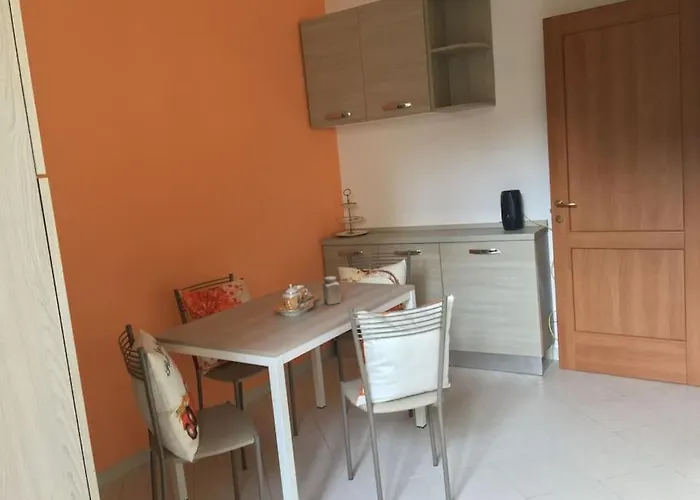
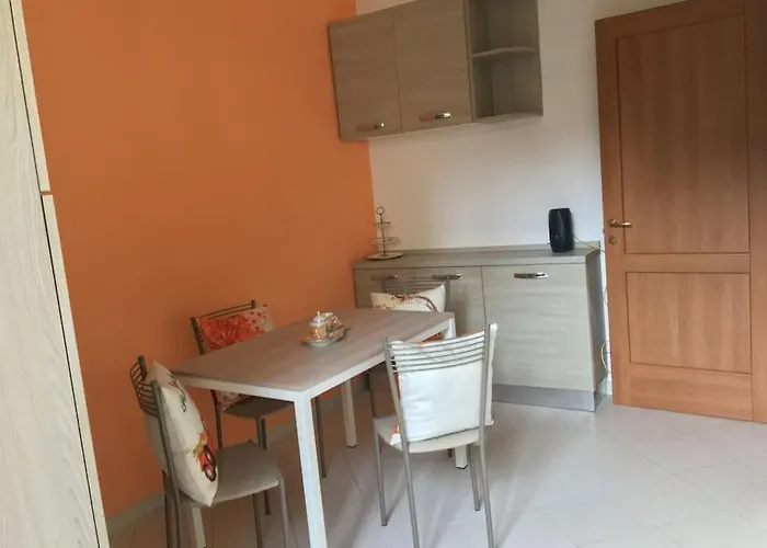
- salt shaker (331, 289)
